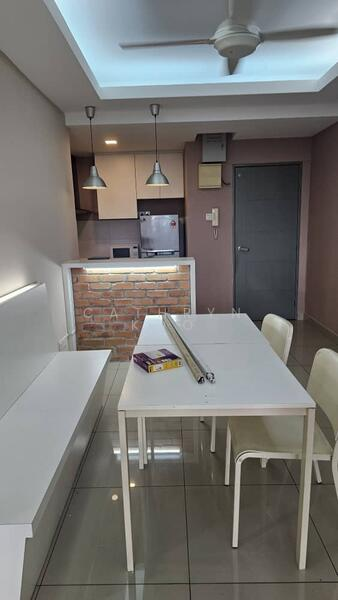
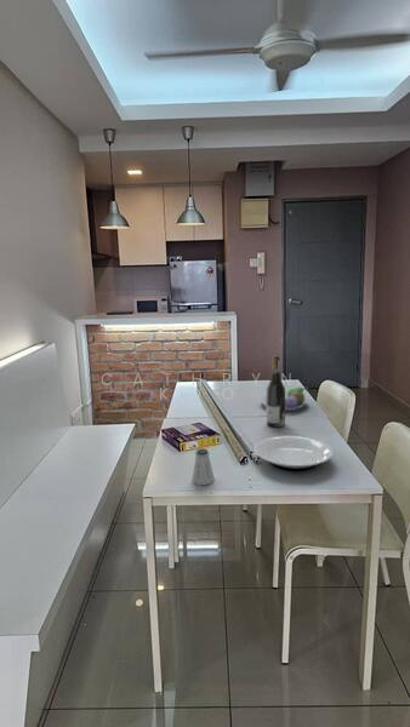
+ fruit bowl (285, 395)
+ saltshaker (203, 465)
+ plate (292, 454)
+ wine bottle (275, 390)
